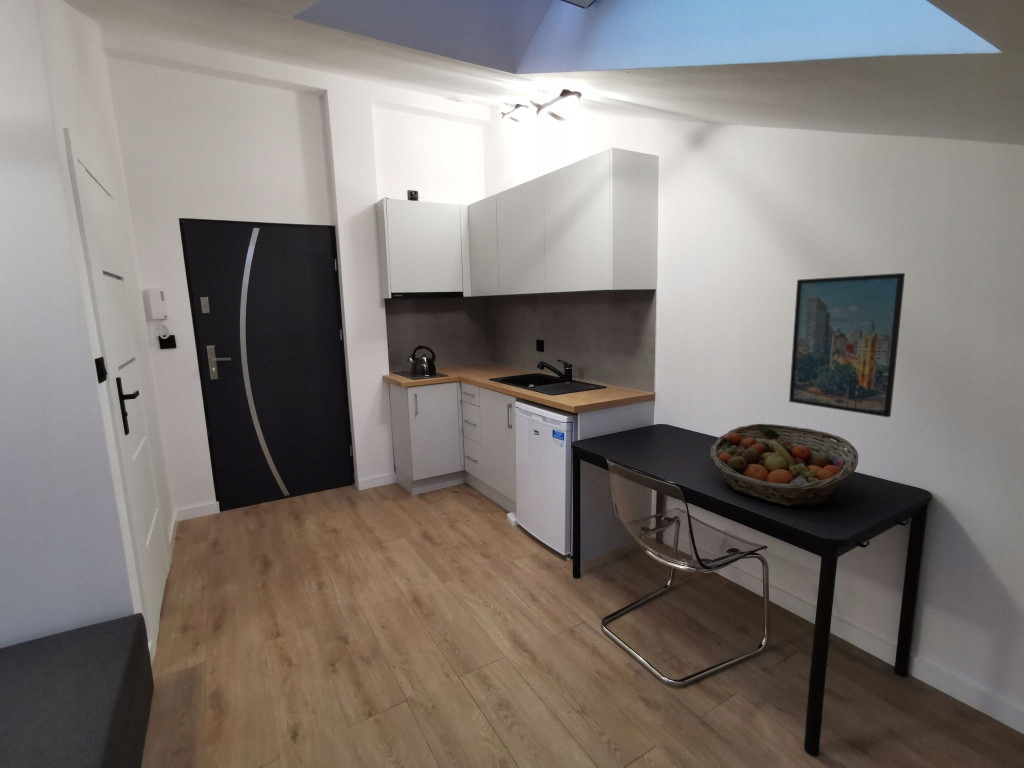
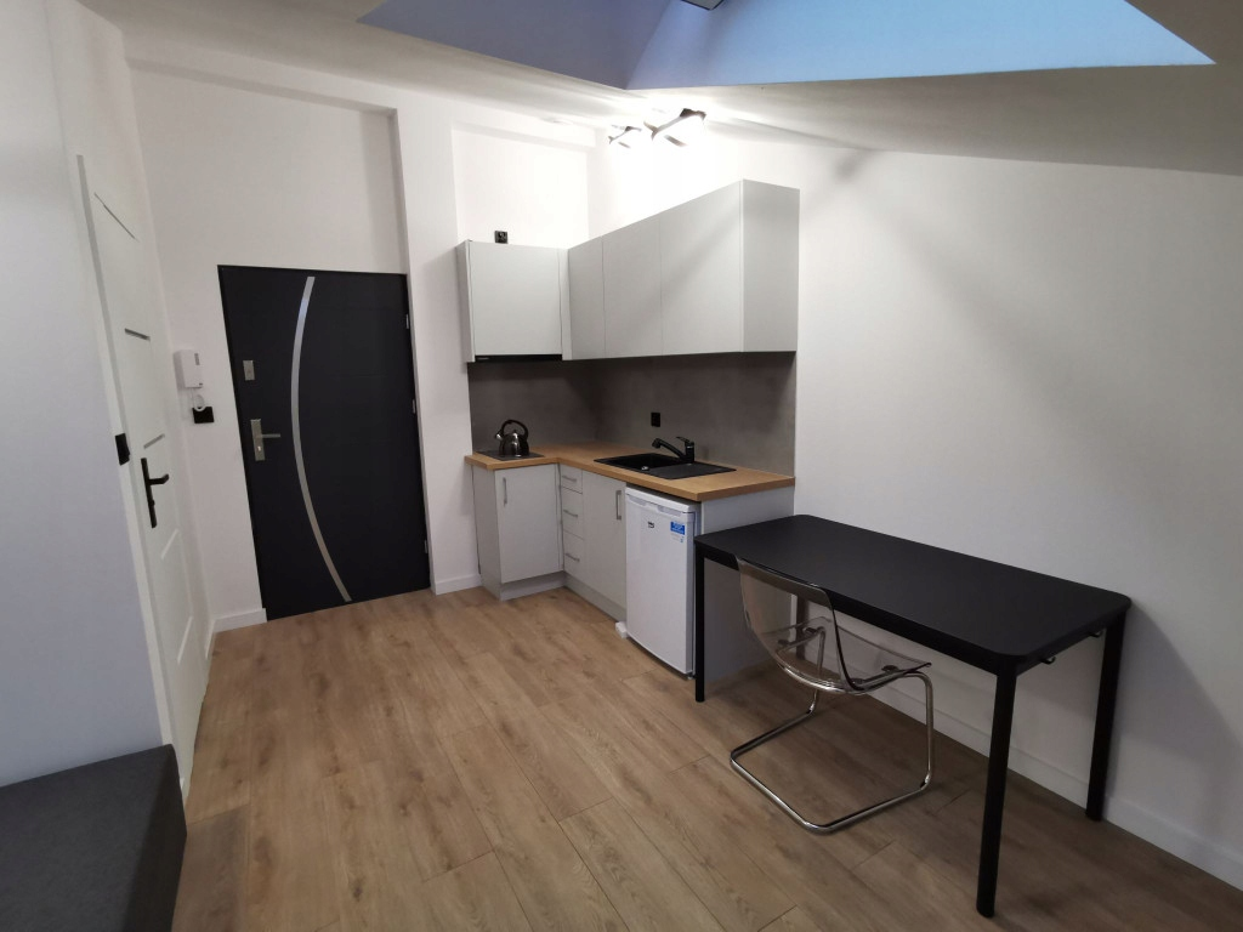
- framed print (841, 344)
- fruit basket (778, 462)
